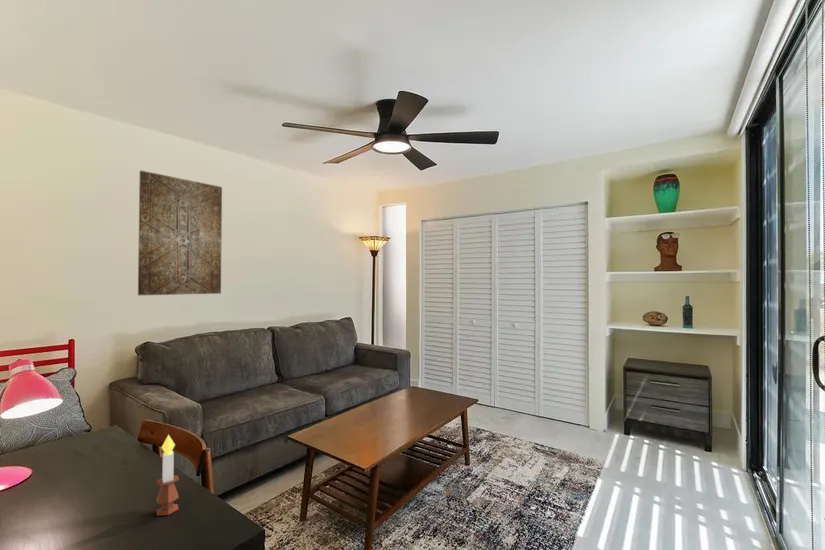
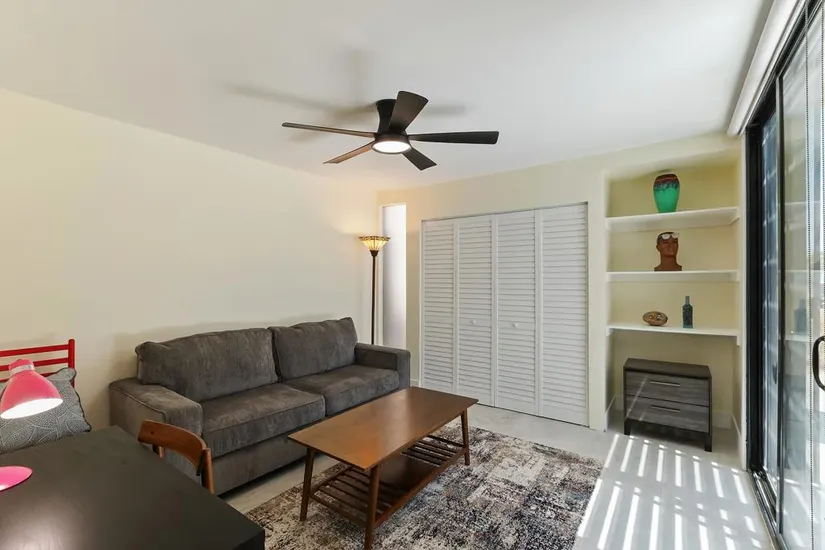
- wall art (183, 236)
- candle (168, 471)
